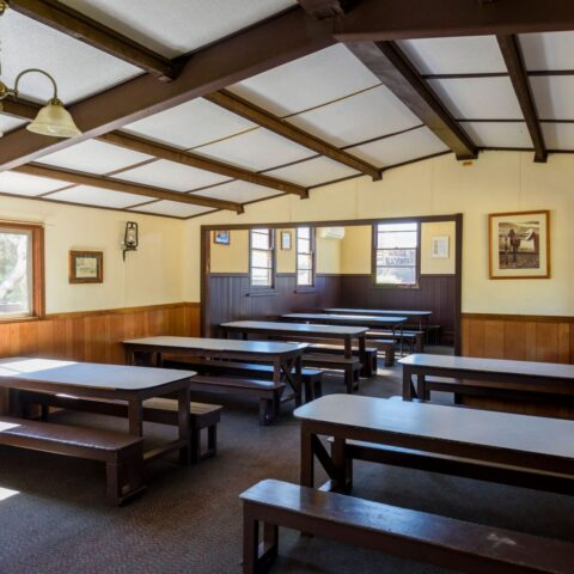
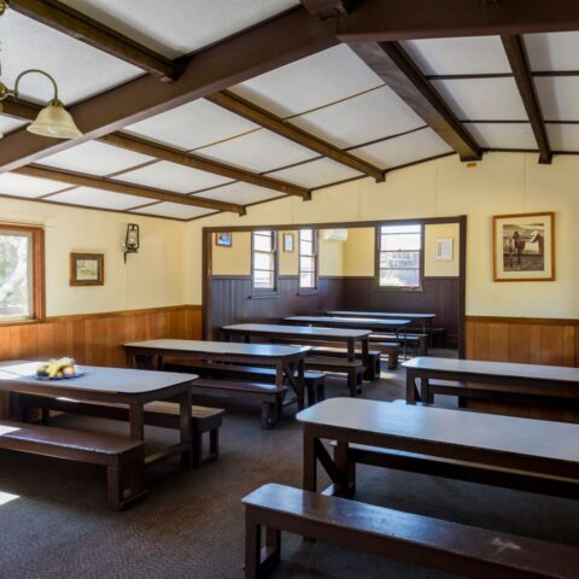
+ fruit bowl (59, 365)
